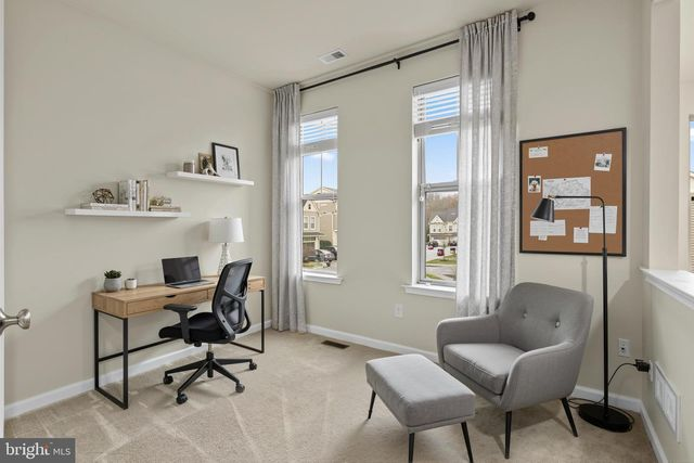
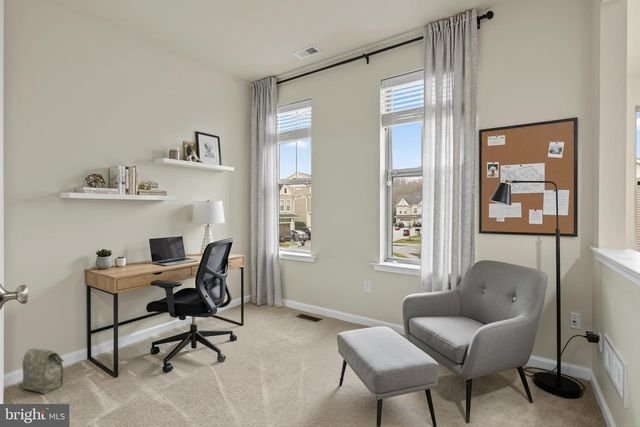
+ bag (43, 367)
